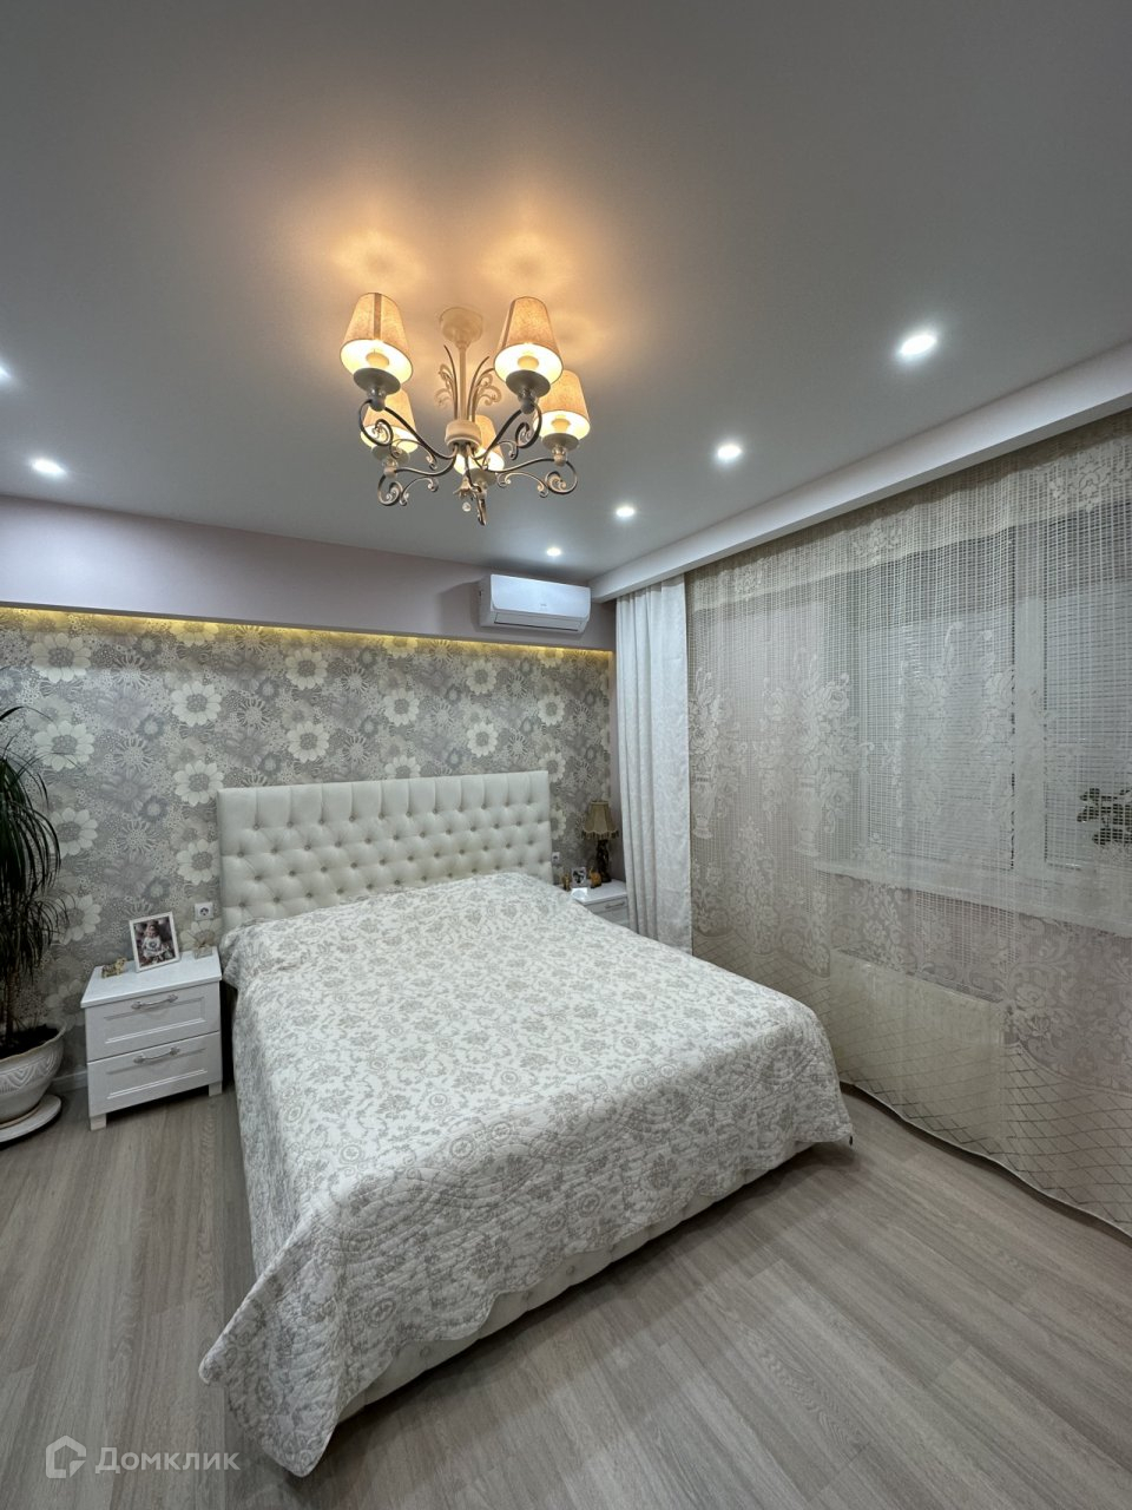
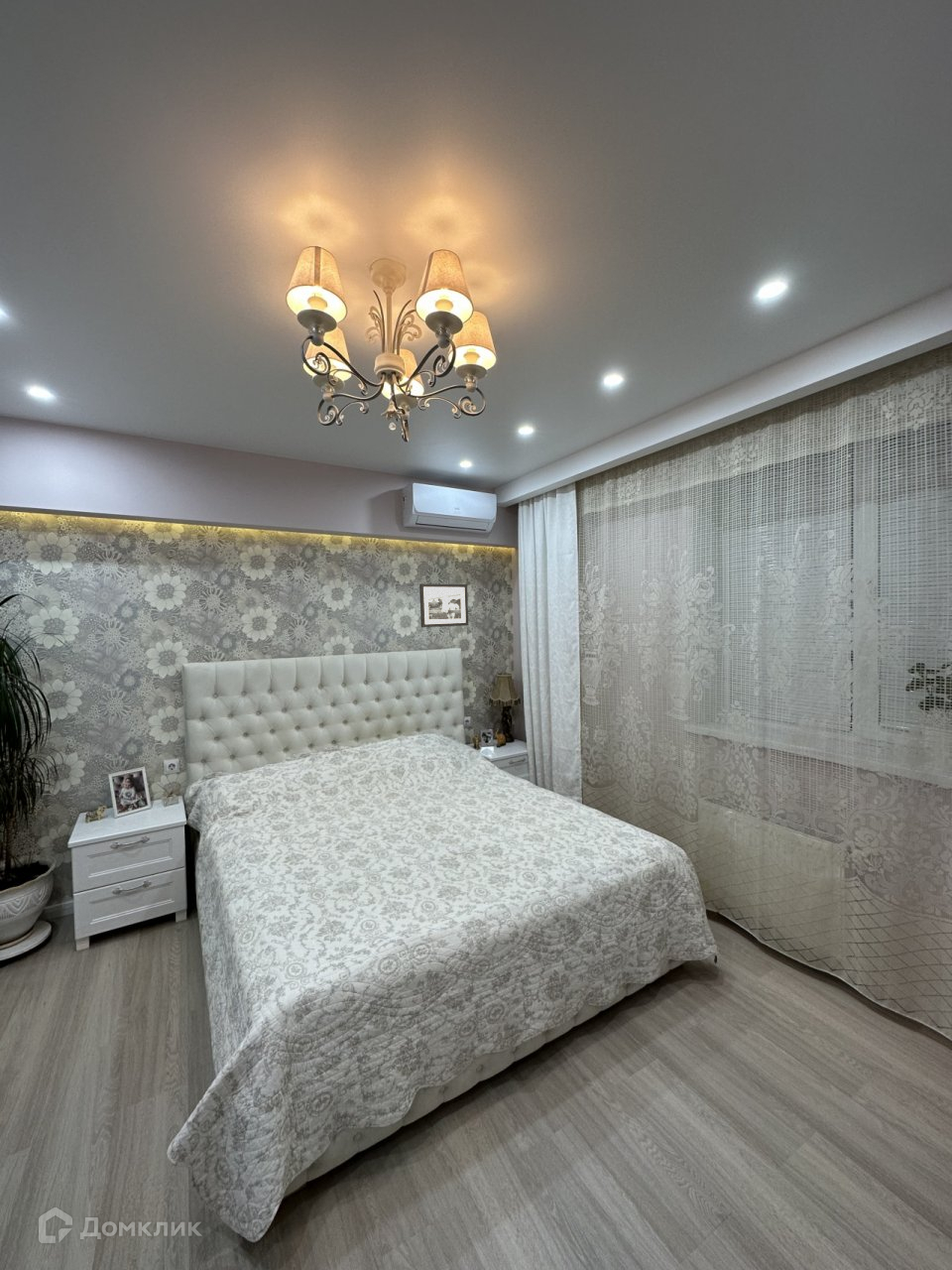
+ picture frame (444, 605)
